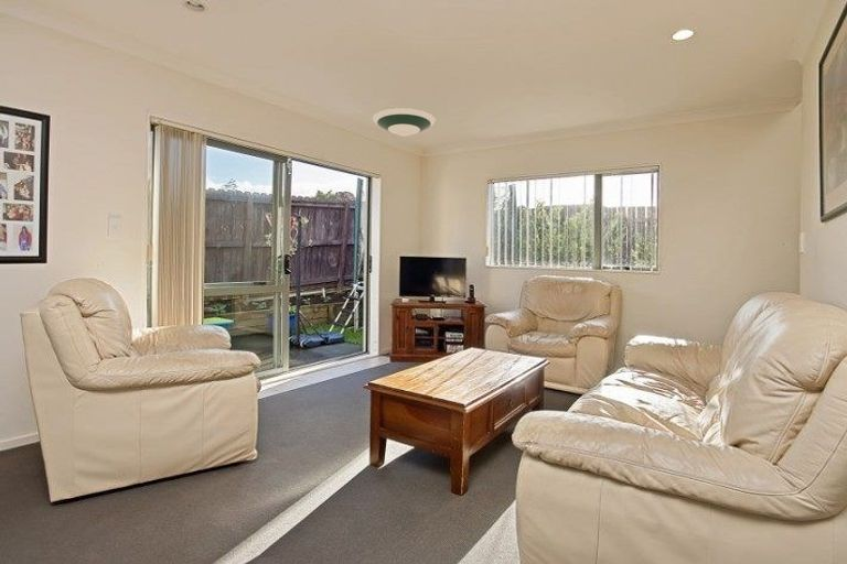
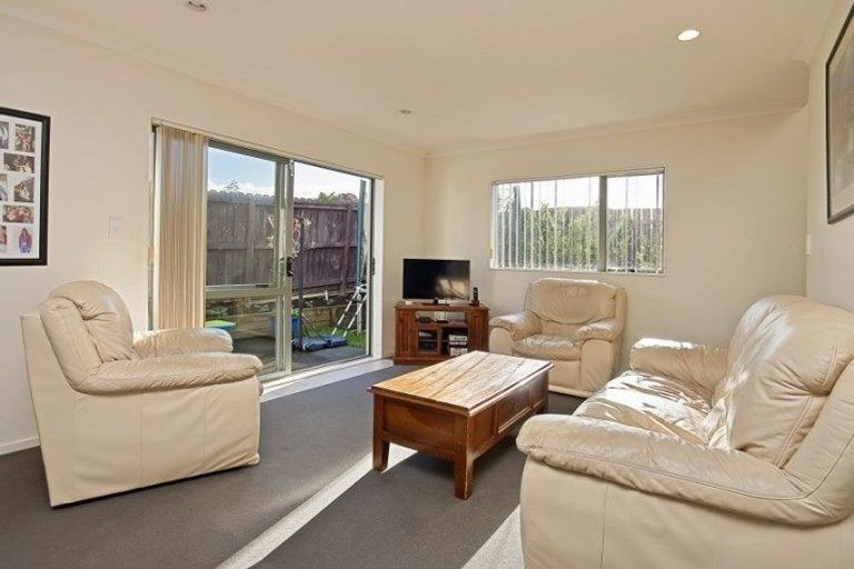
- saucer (404, 127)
